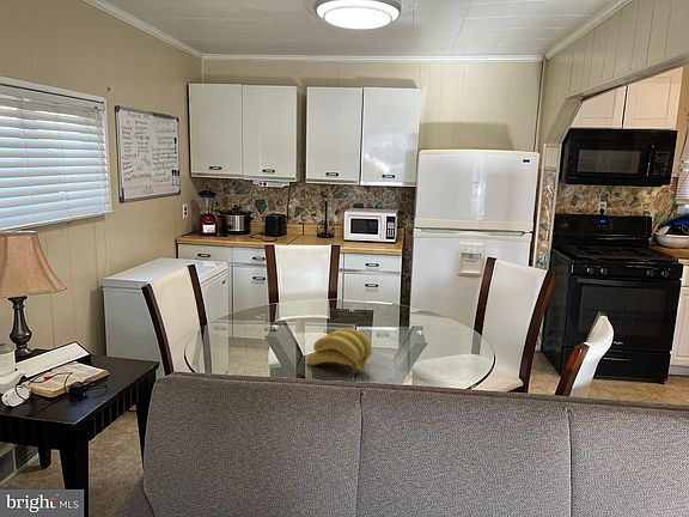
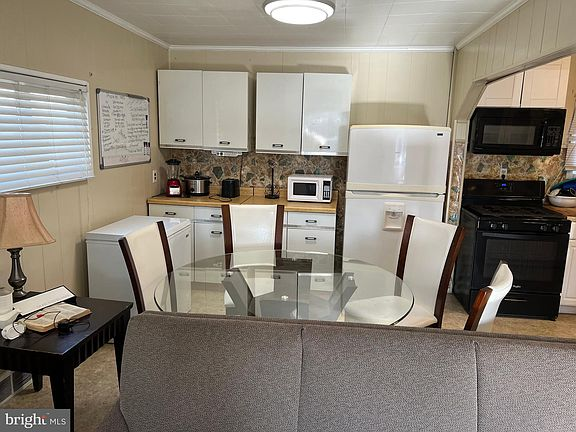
- banana bunch (337, 348)
